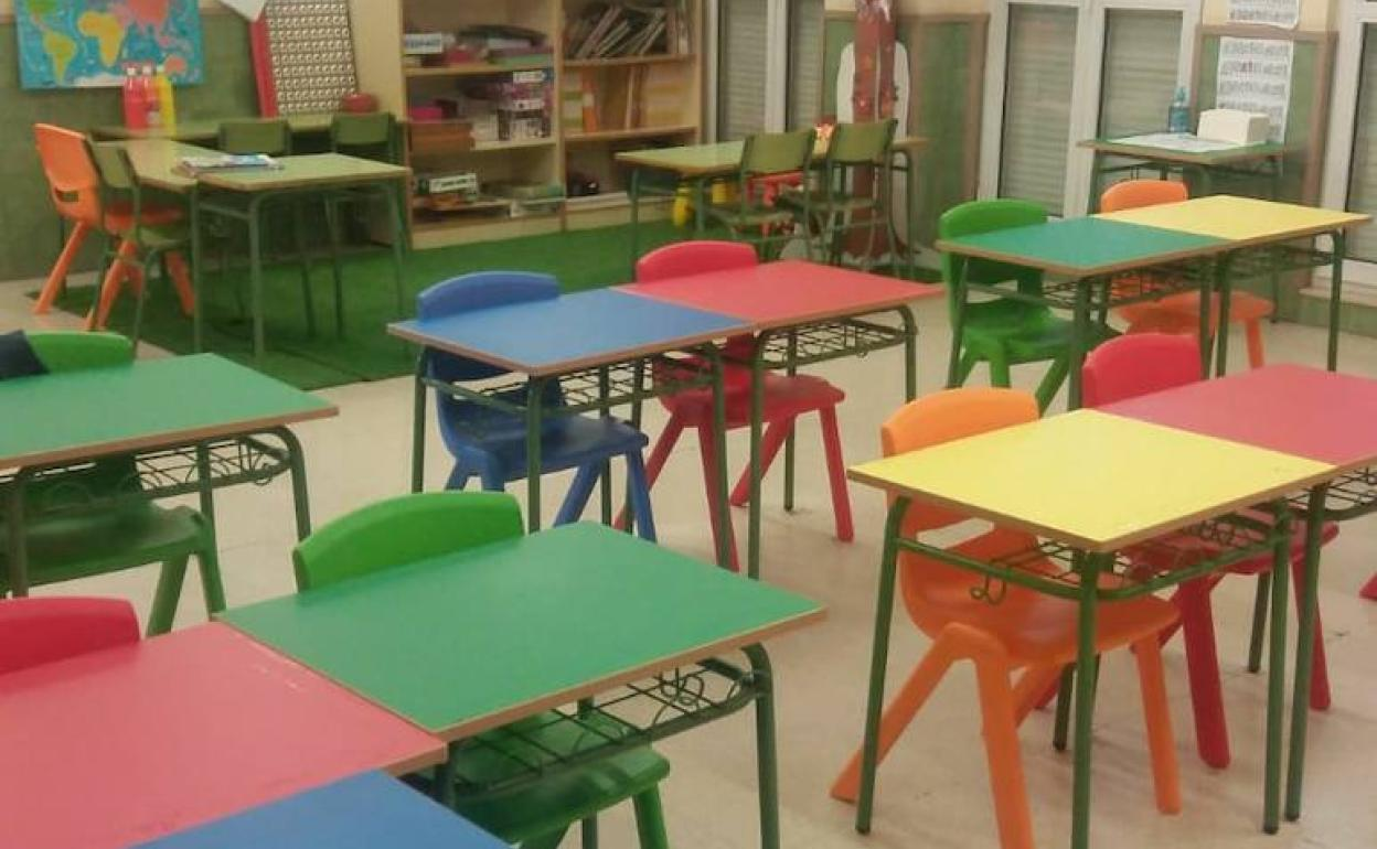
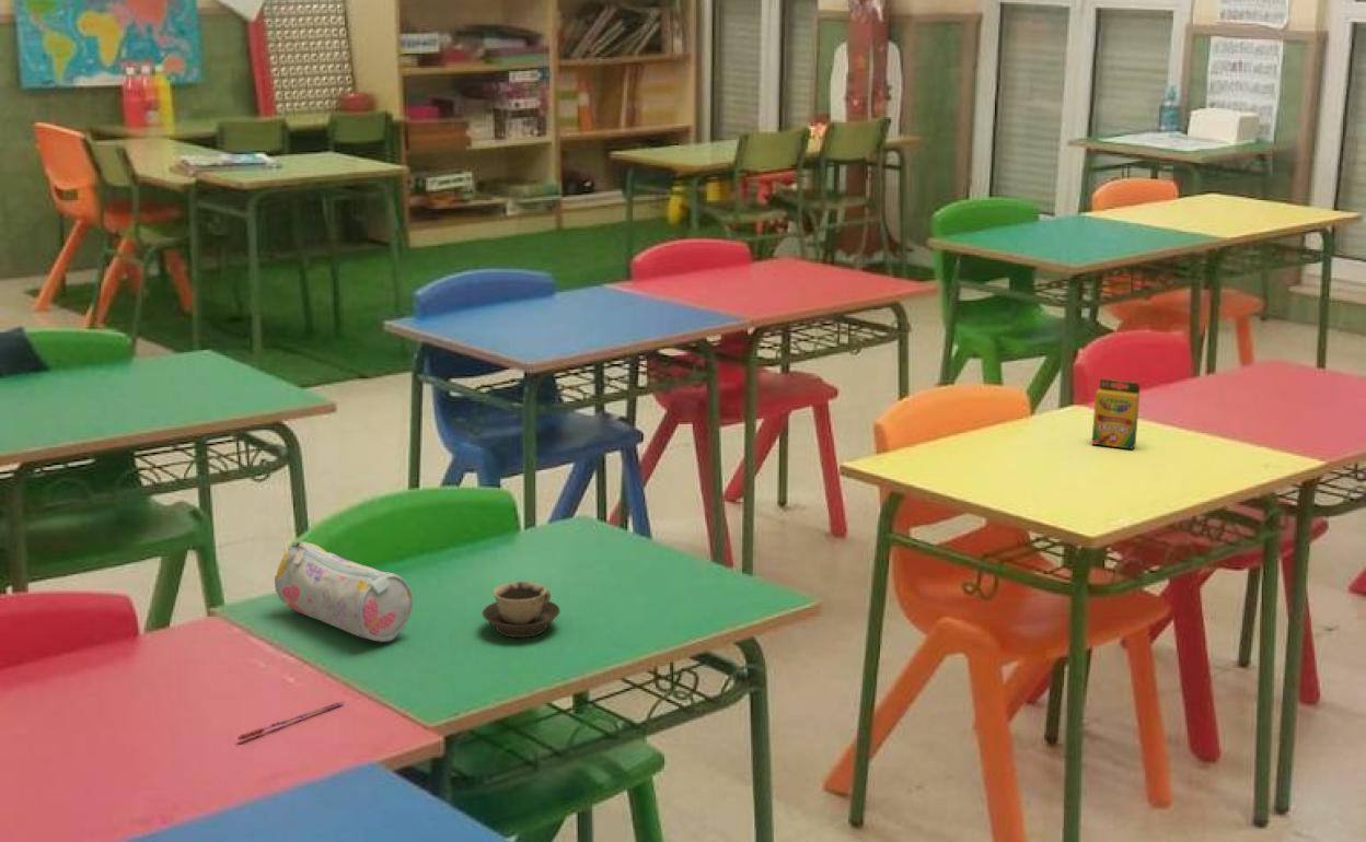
+ pencil case (343, 589)
+ pen (292, 718)
+ crayon box (1115, 413)
+ cup (521, 609)
